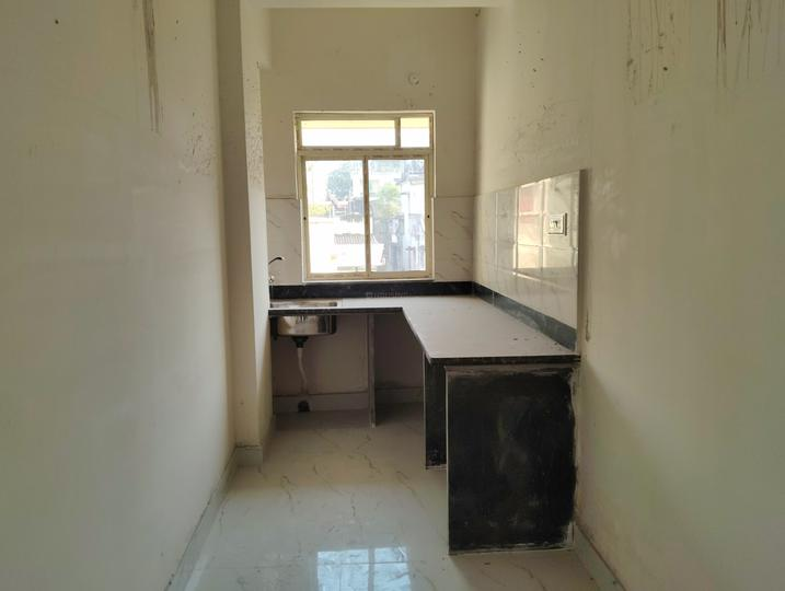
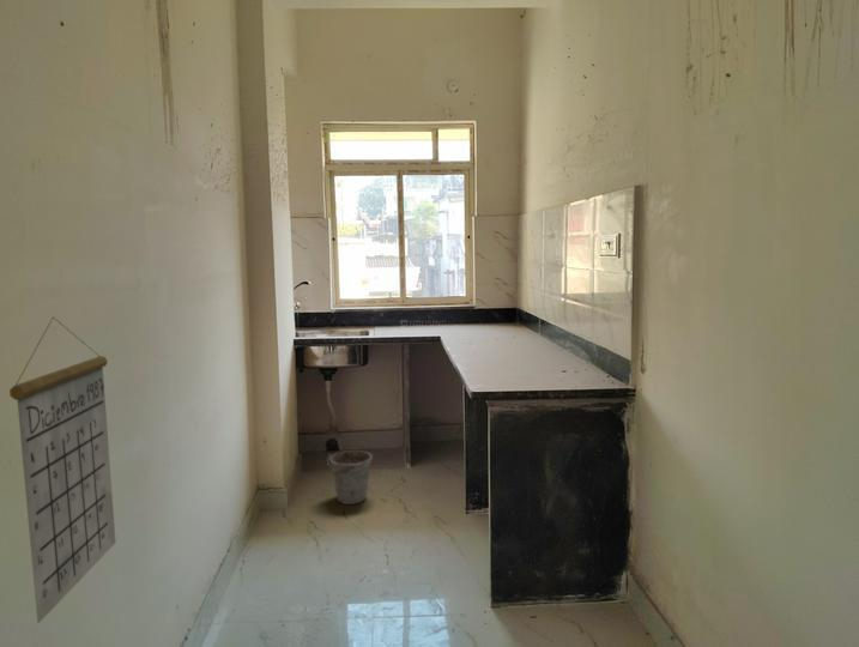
+ calendar (71, 451)
+ bucket (350, 477)
